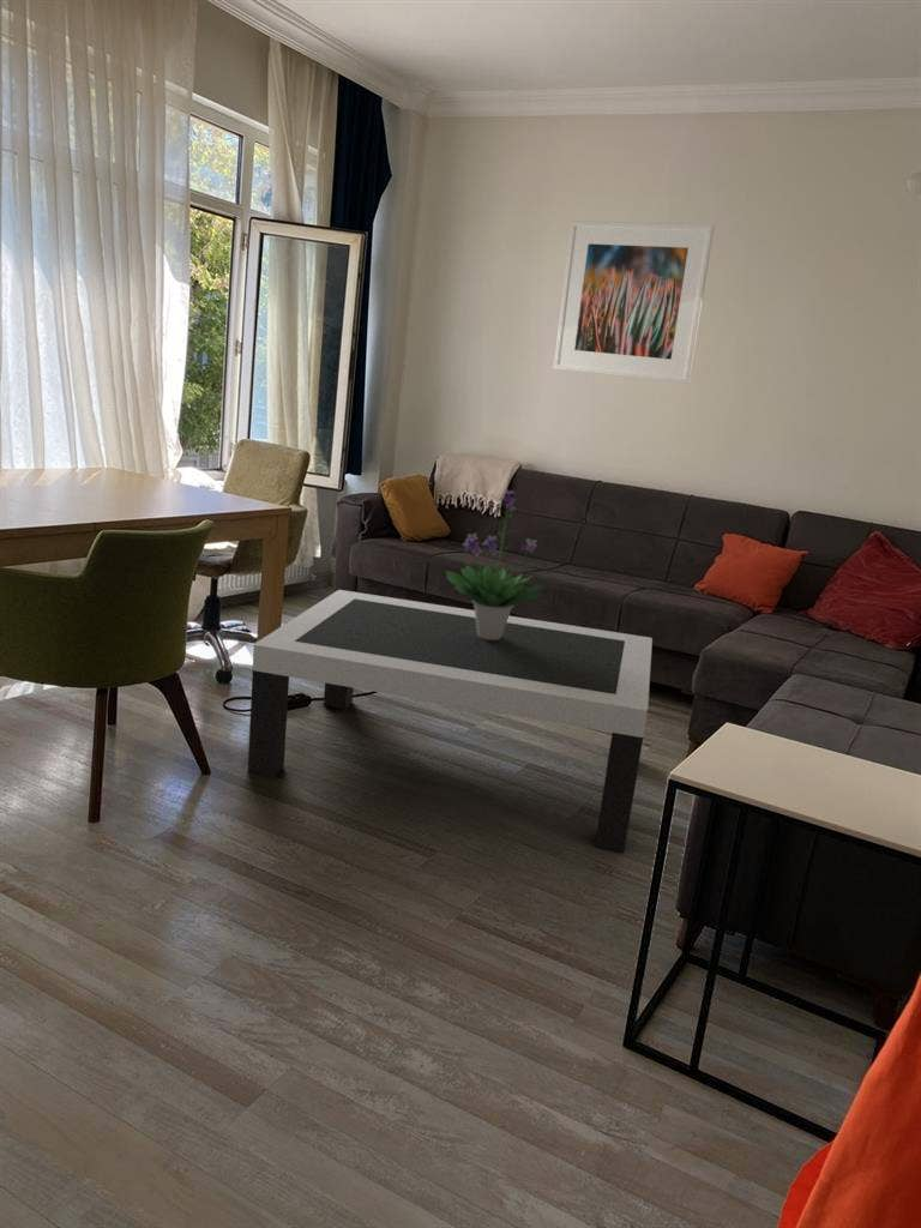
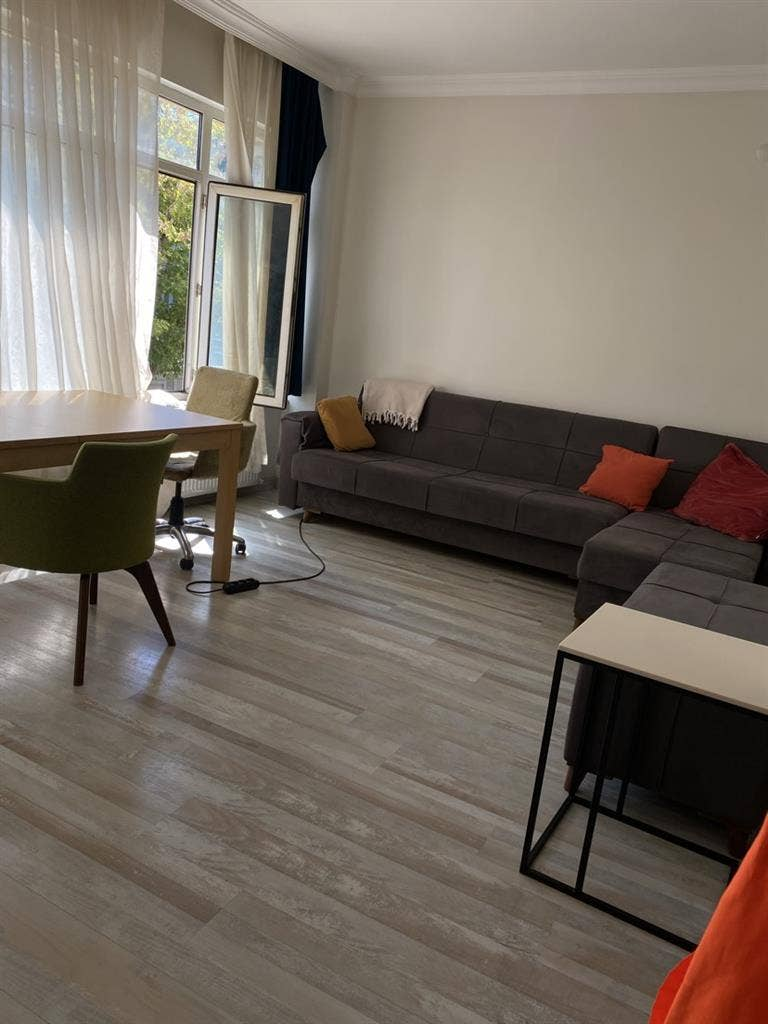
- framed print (628, 301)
- potted plant (498, 564)
- coffee table (463, 703)
